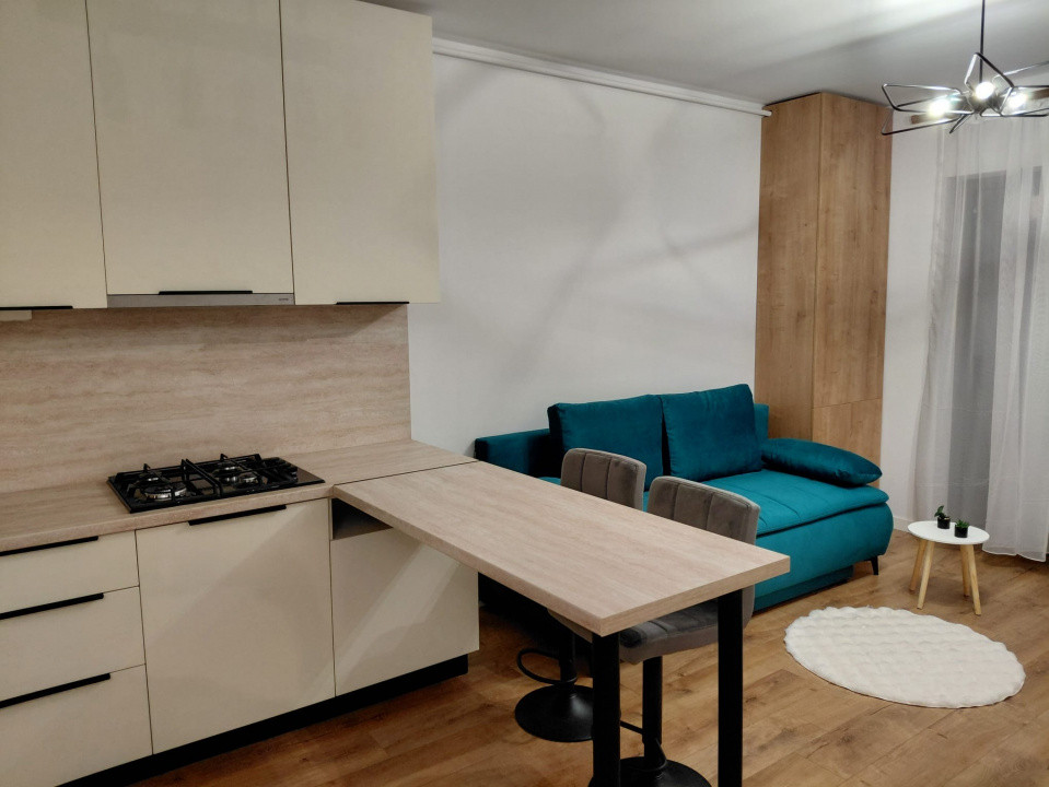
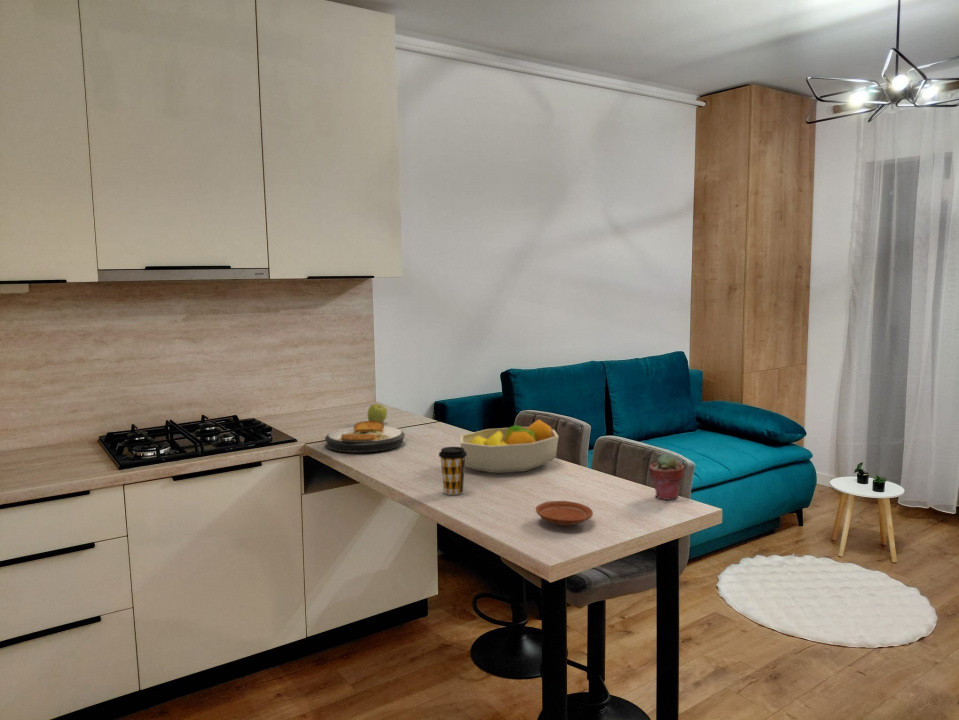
+ plate (564, 515)
+ fruit bowl (509, 443)
+ potted succulent (666, 474)
+ apple (377, 414)
+ coffee cup (453, 470)
+ plate (365, 435)
